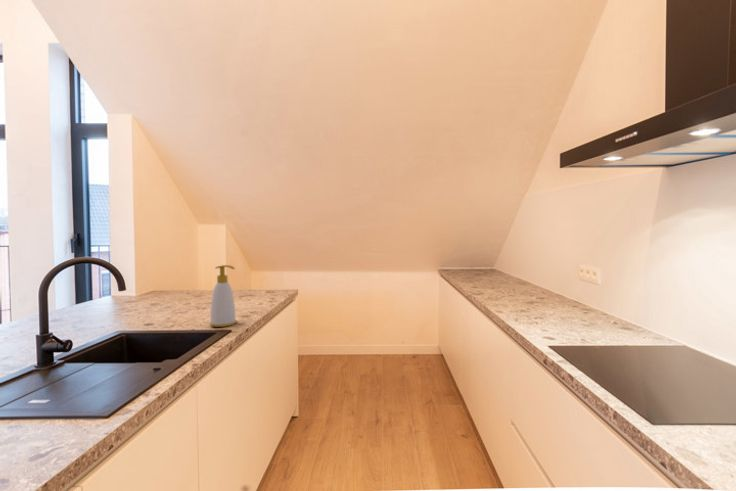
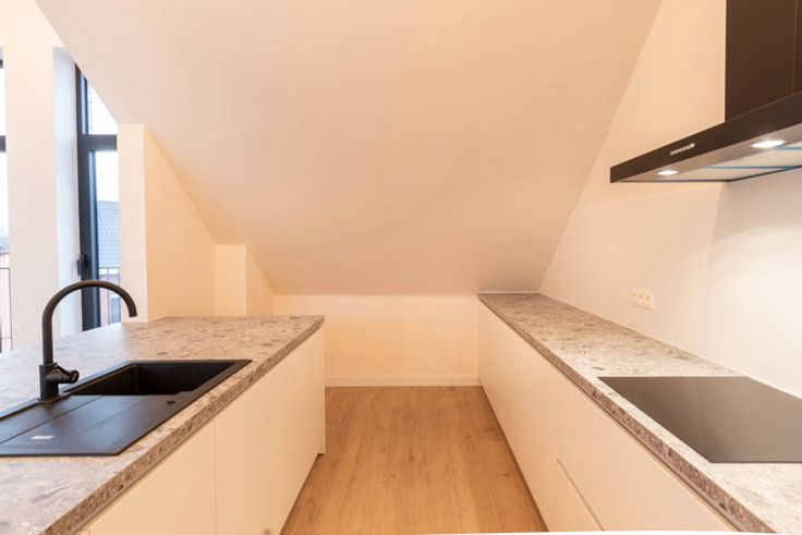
- soap bottle (222, 294)
